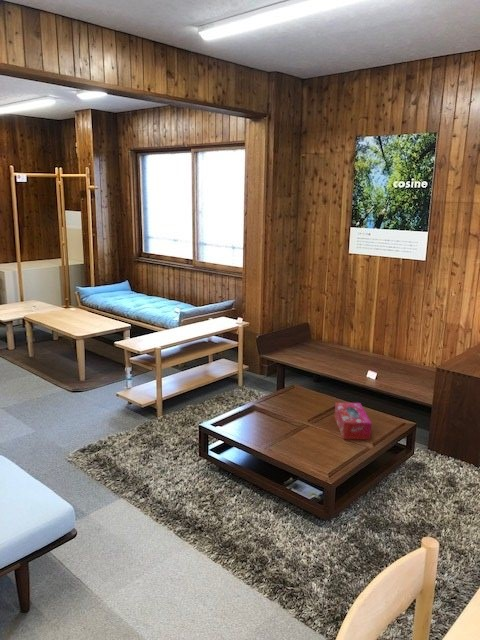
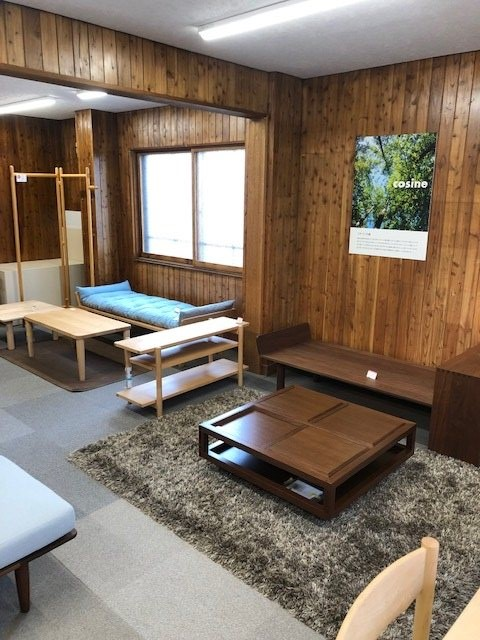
- tissue box (352, 420)
